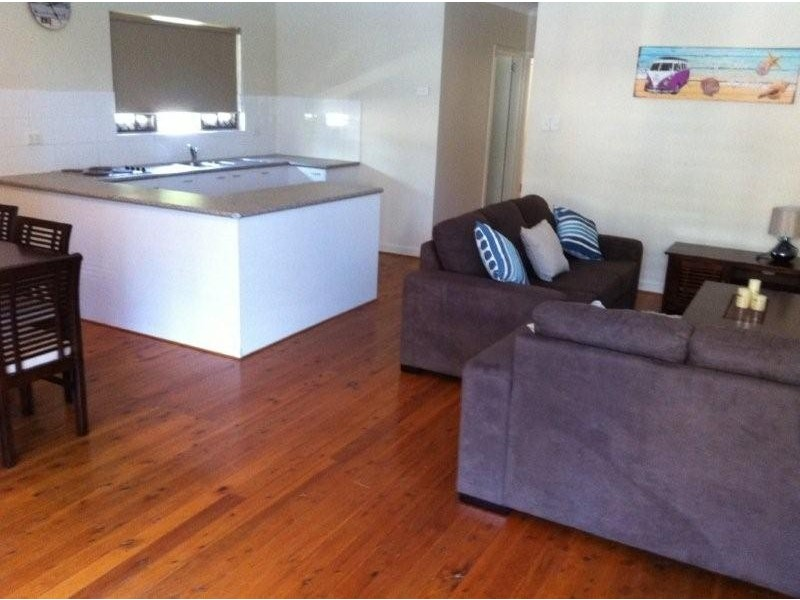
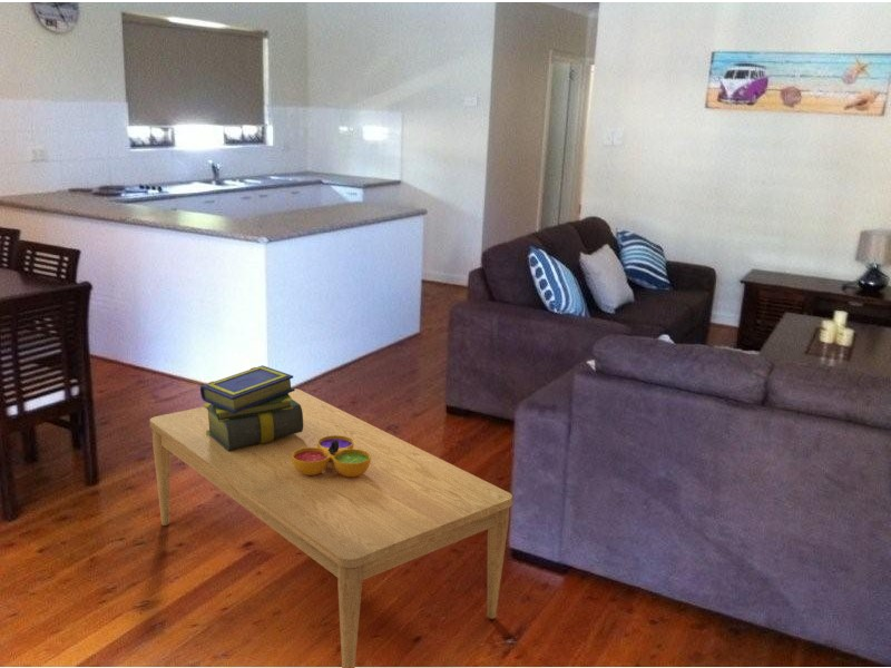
+ coffee table (314, 511)
+ decorative bowl (327, 453)
+ stack of books (251, 405)
